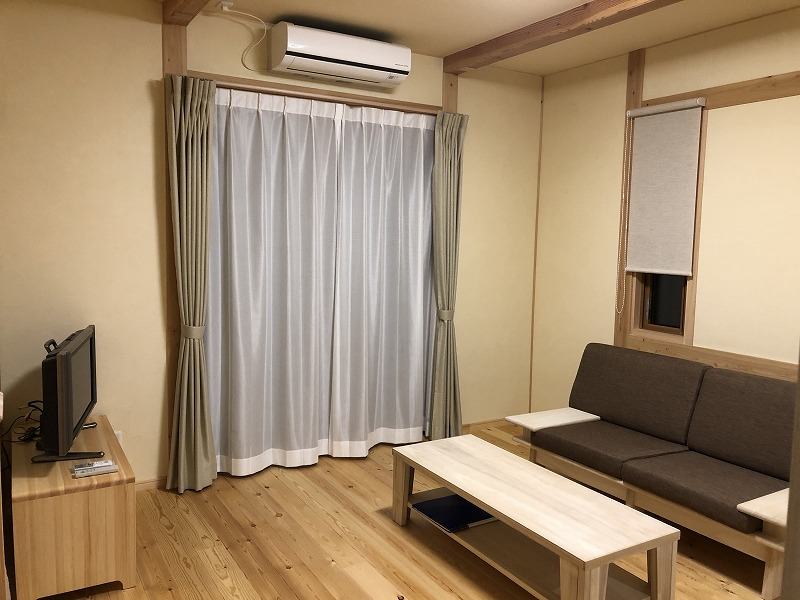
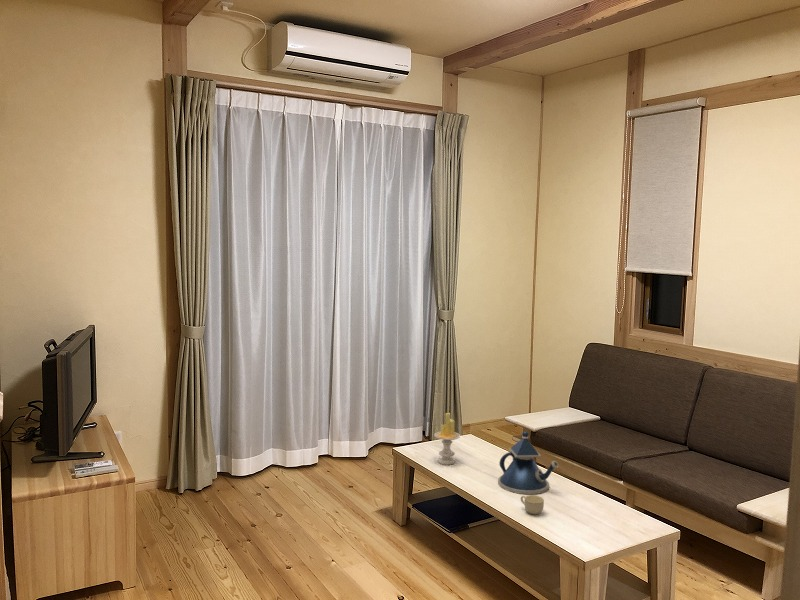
+ teapot (525, 458)
+ cup (531, 504)
+ candle (447, 437)
